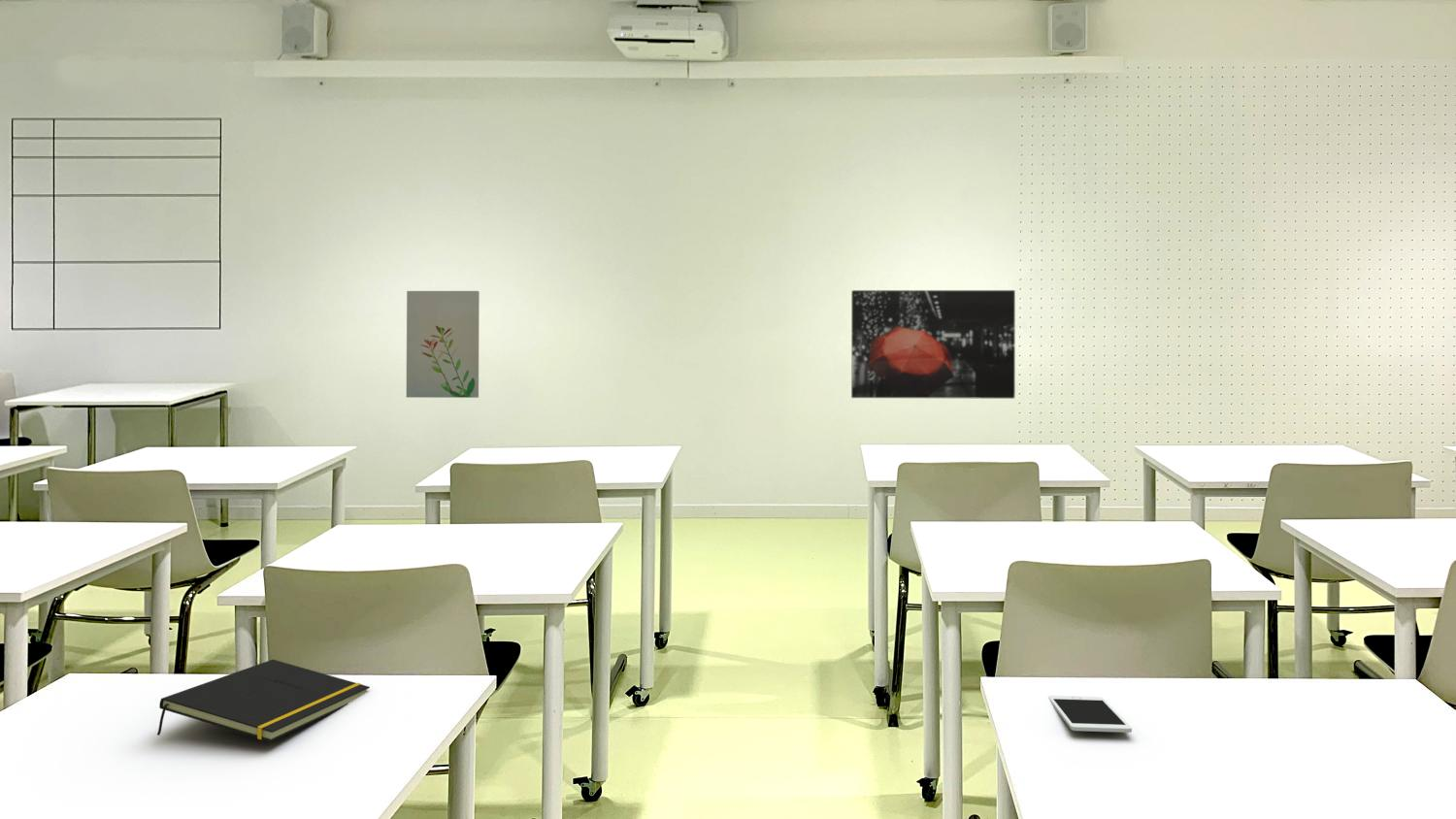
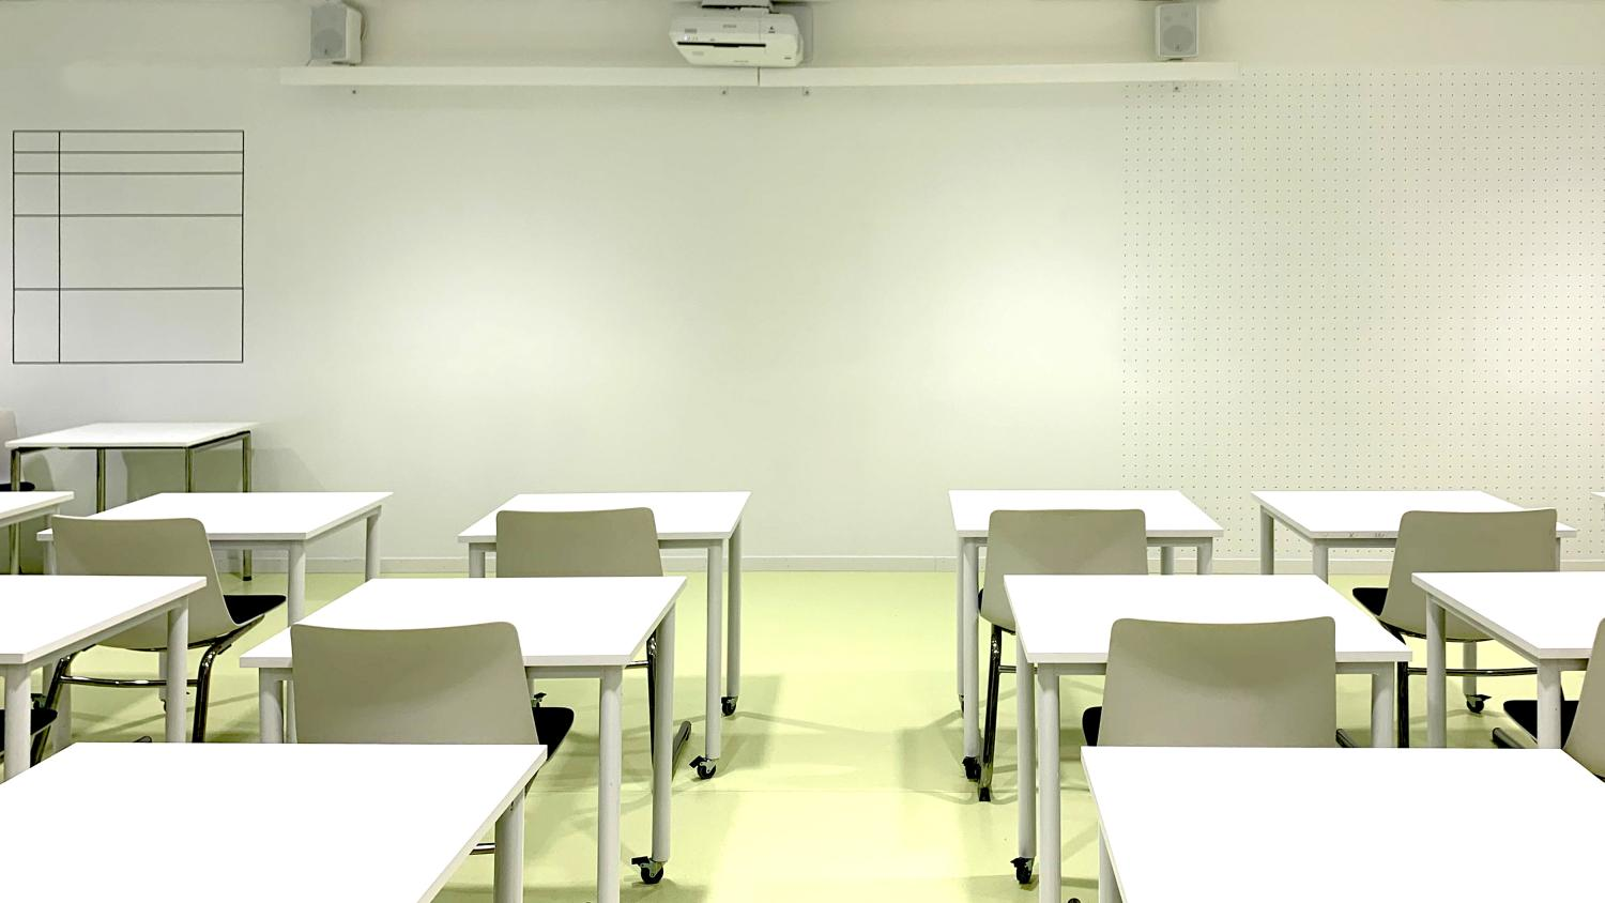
- wall art (933, 344)
- wall art (443, 344)
- cell phone (1087, 712)
- notepad (271, 697)
